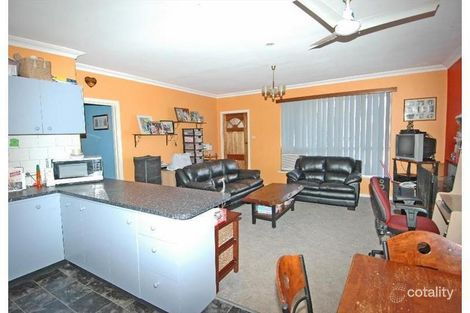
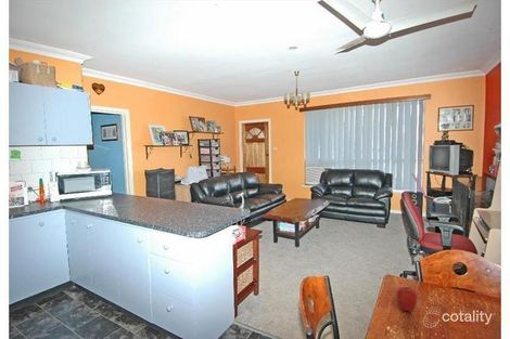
+ fruit (406, 297)
